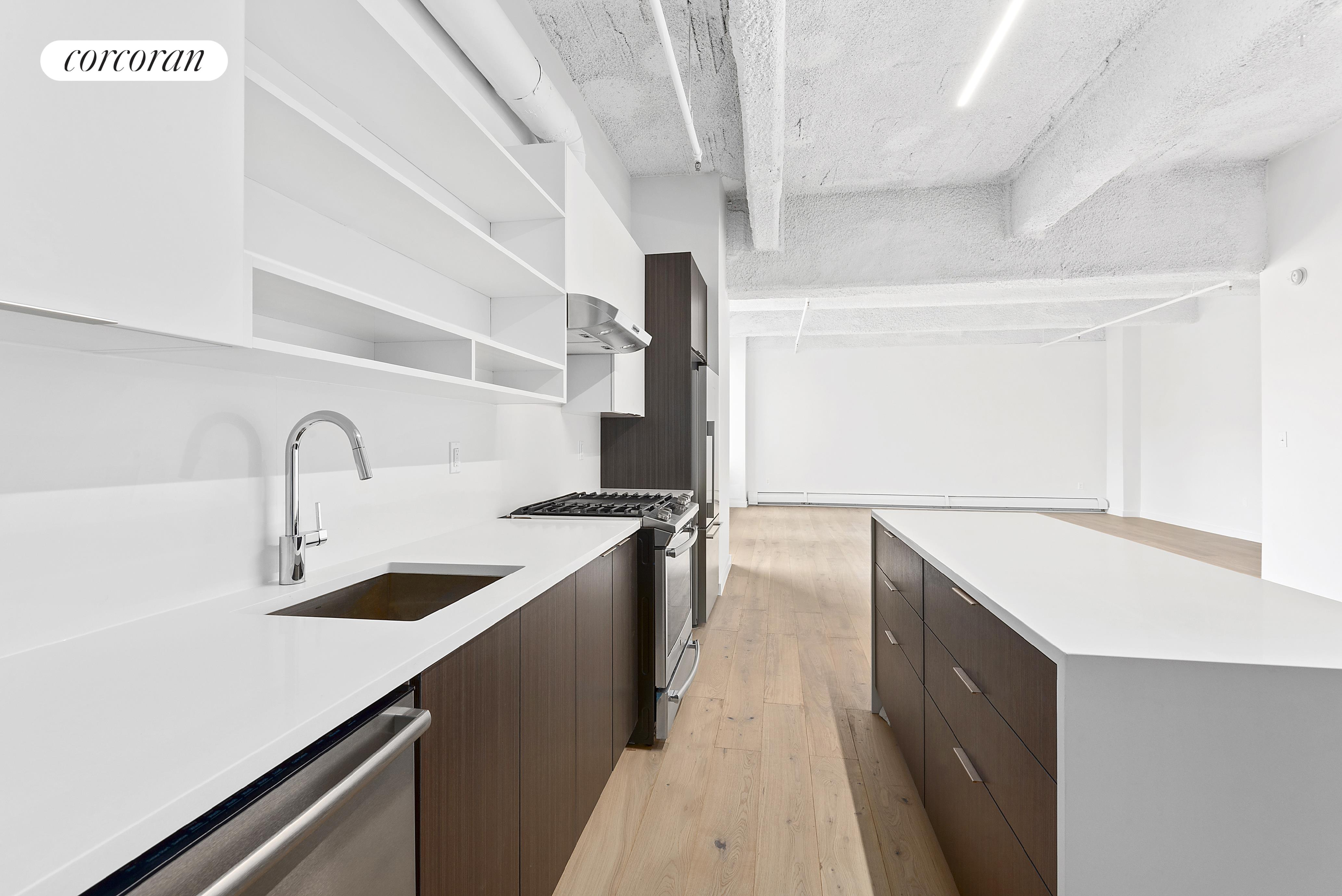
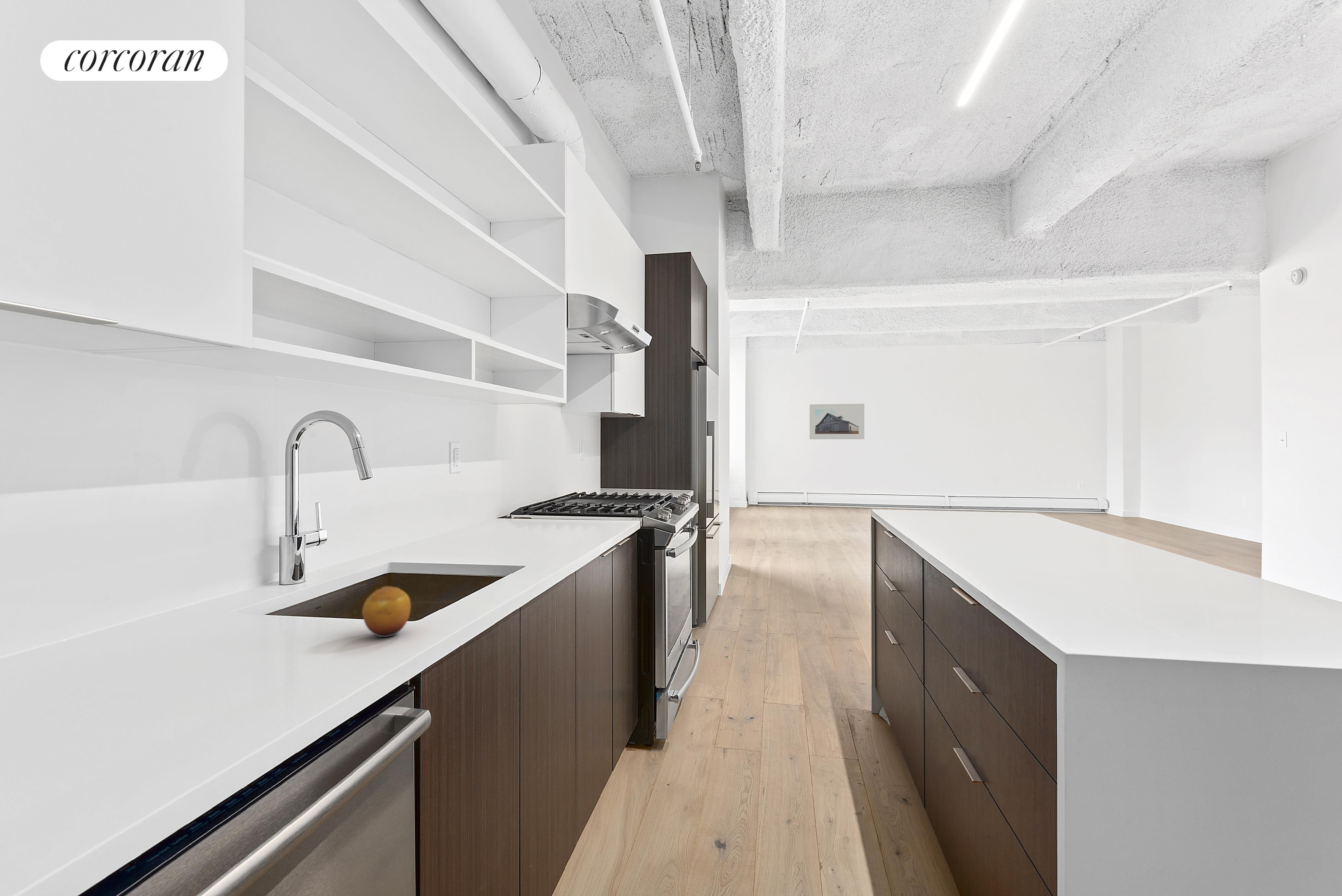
+ fruit (387, 610)
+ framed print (836, 422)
